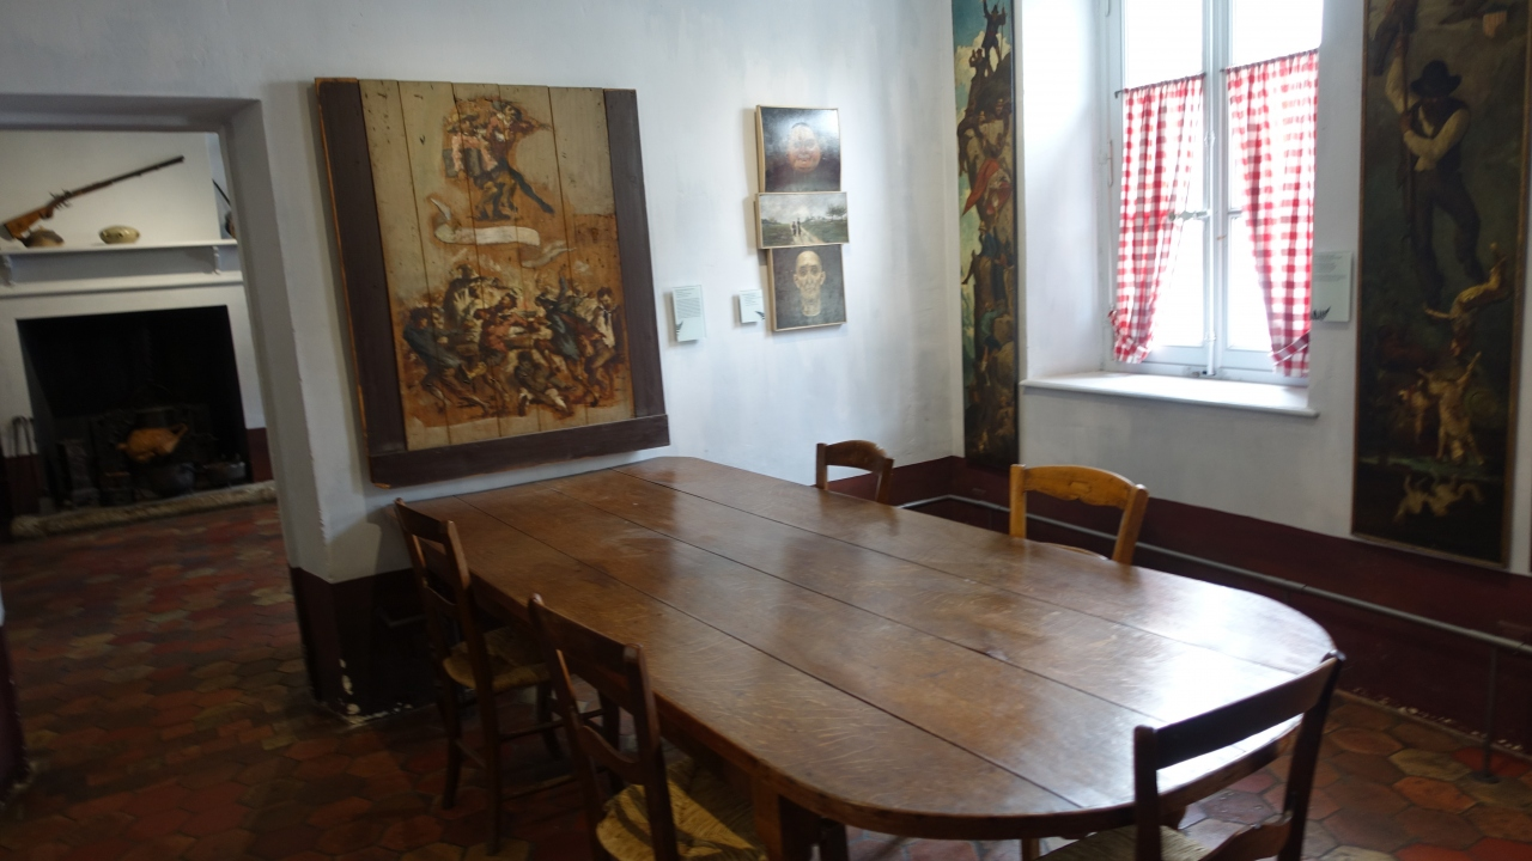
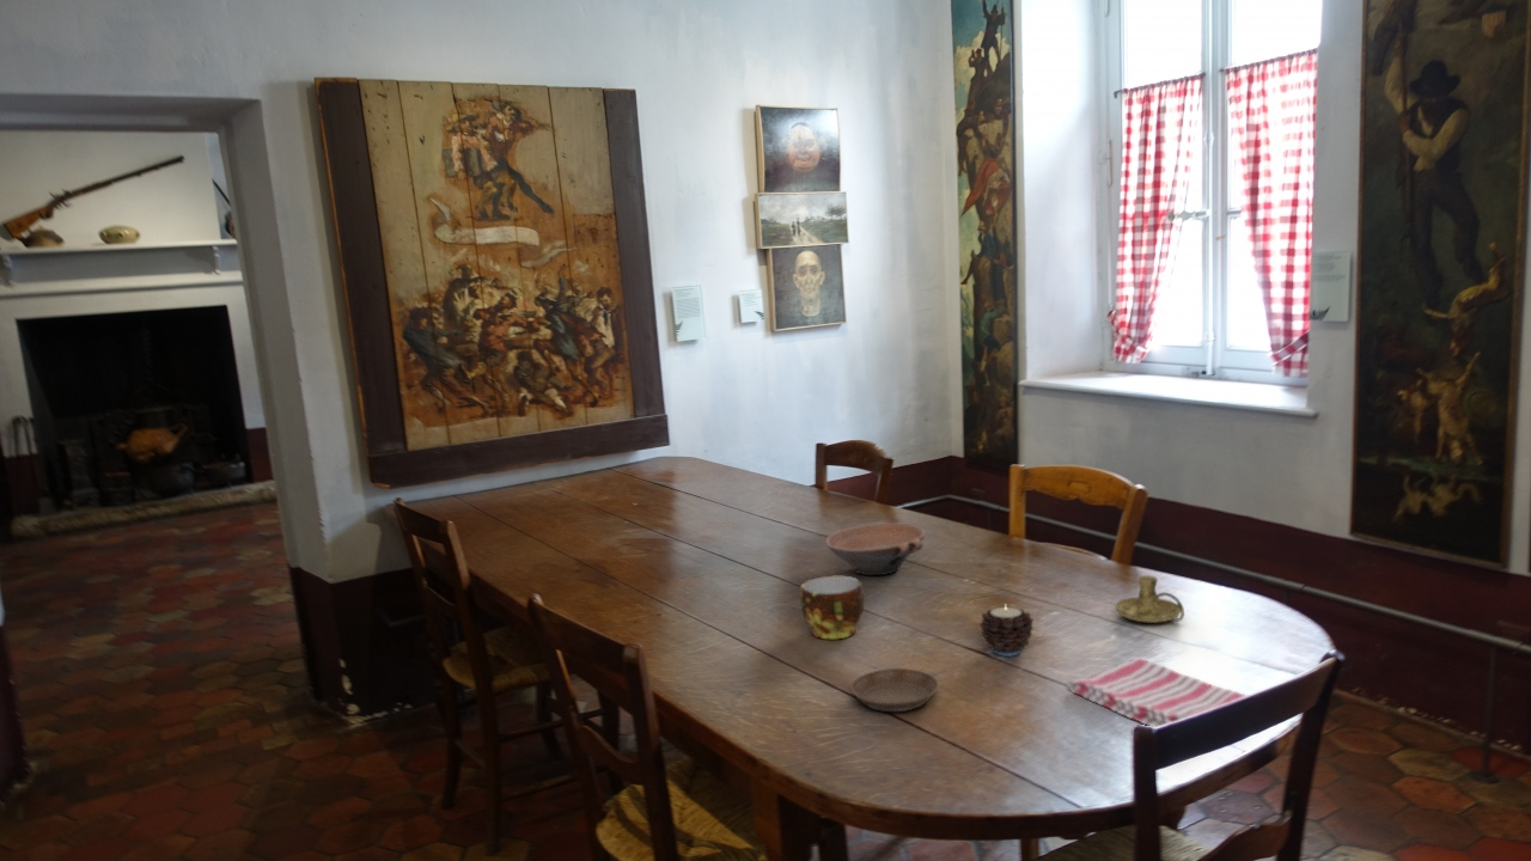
+ cup (835, 609)
+ dish towel (1155, 690)
+ bowl (876, 551)
+ candlestick (1153, 599)
+ saucer (895, 691)
+ candle (1006, 627)
